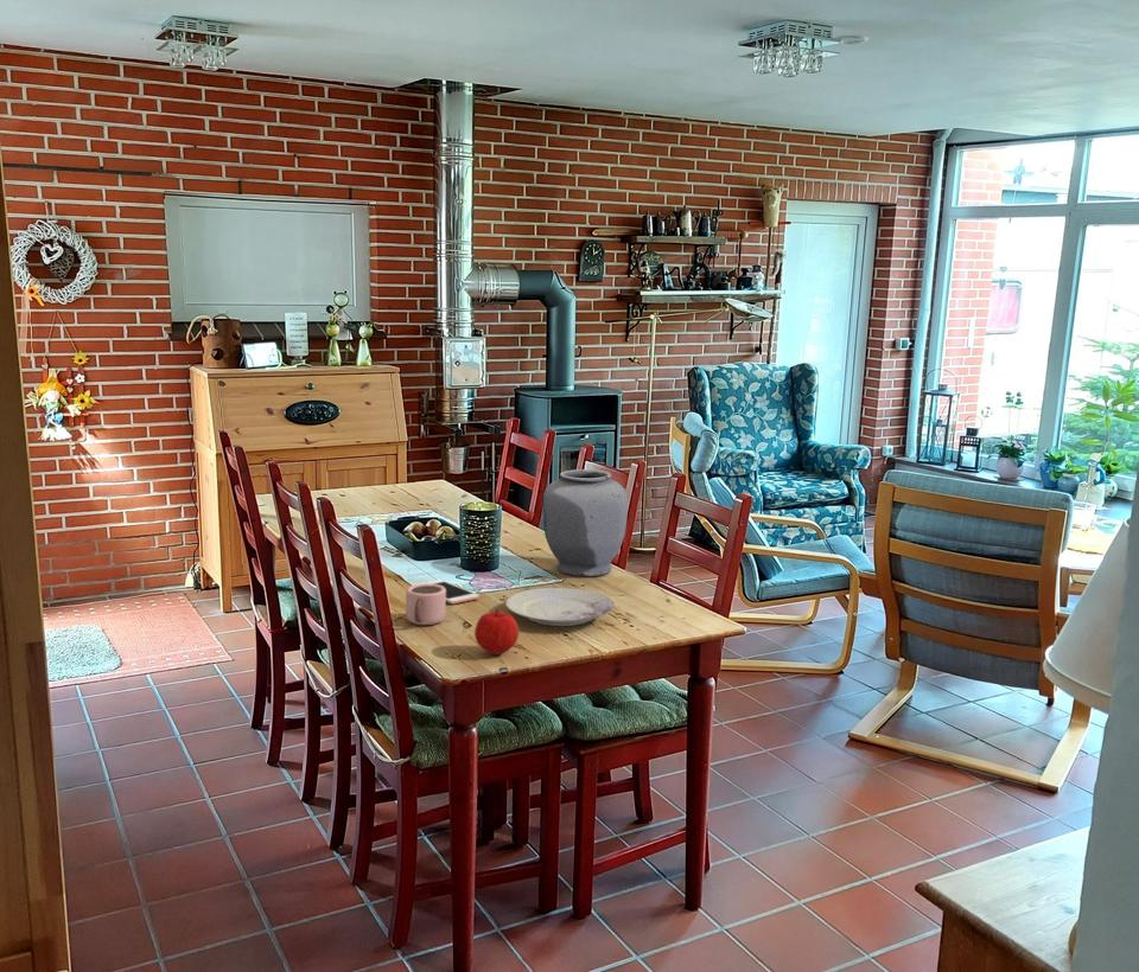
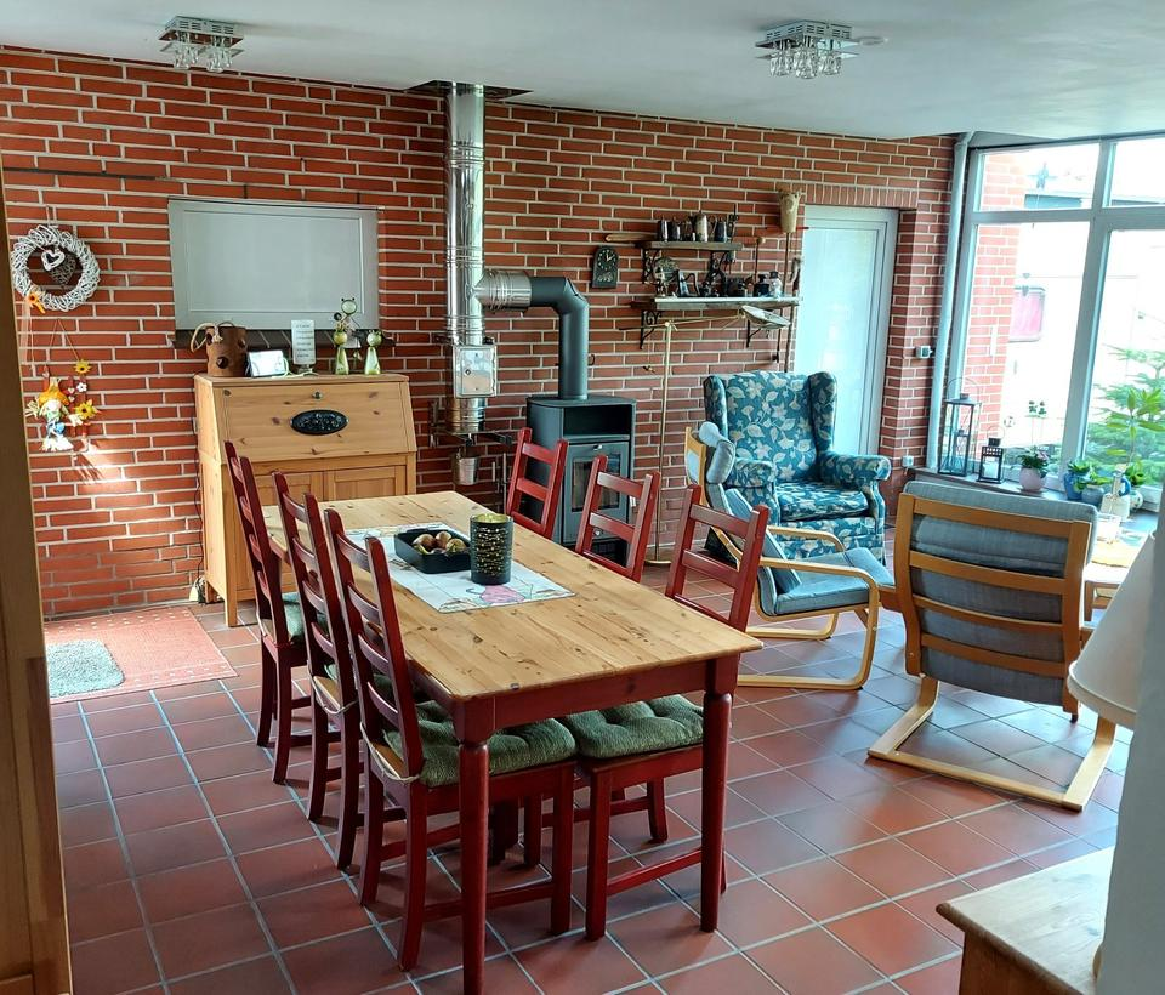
- fruit (496, 631)
- mug (424, 606)
- cell phone (446, 590)
- plate (559, 608)
- vase (584, 522)
